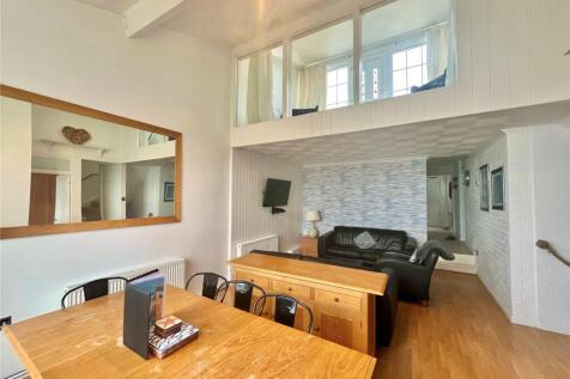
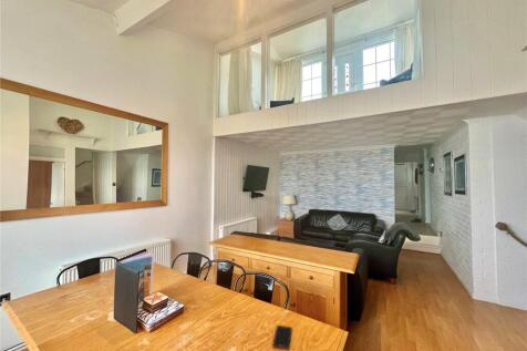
+ cell phone (282, 337)
